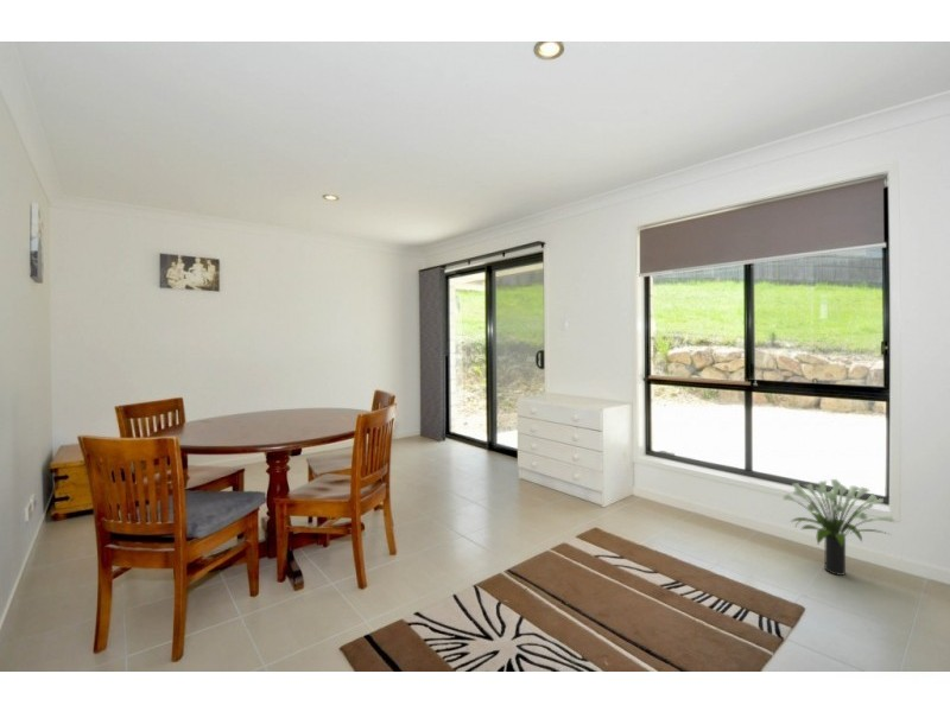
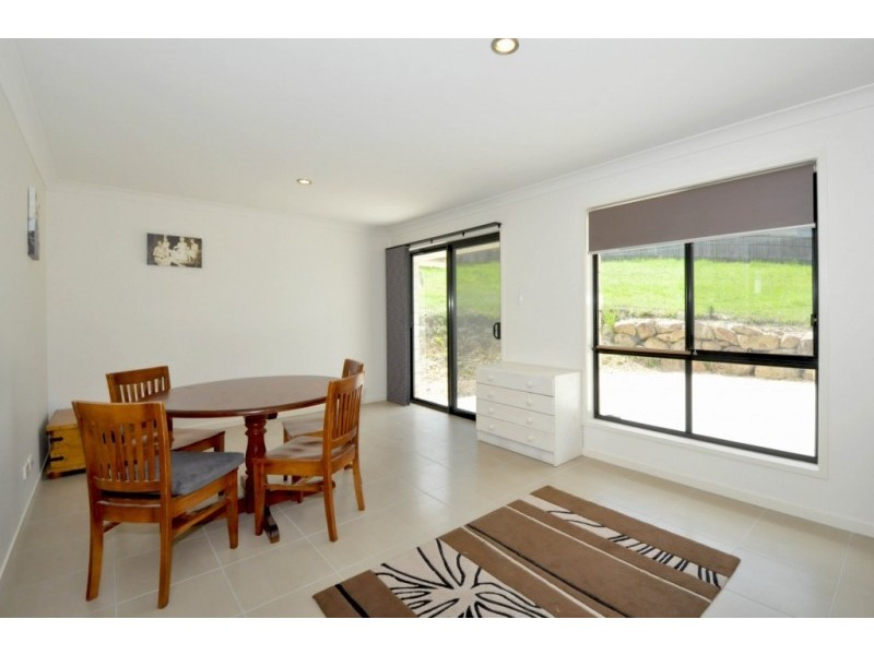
- potted plant (838, 526)
